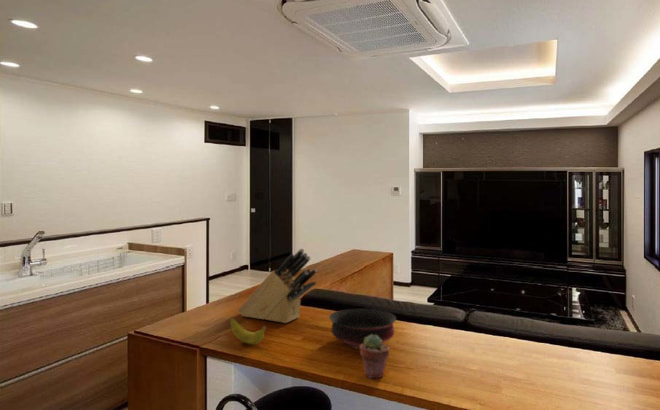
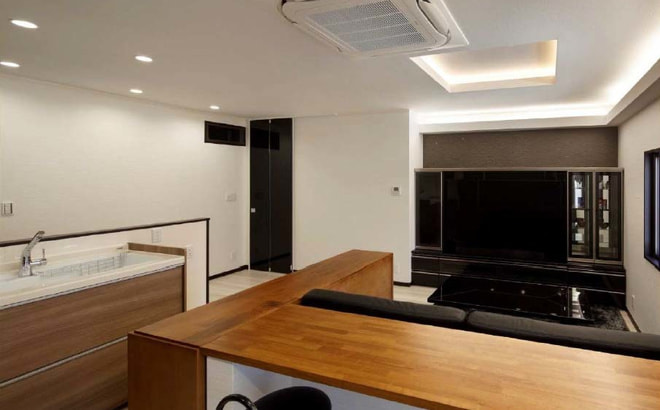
- bowl (362, 330)
- banana (247, 332)
- potted succulent (374, 354)
- knife block (277, 283)
